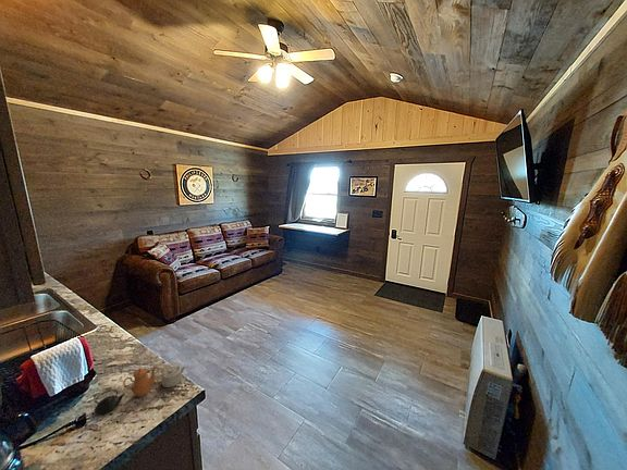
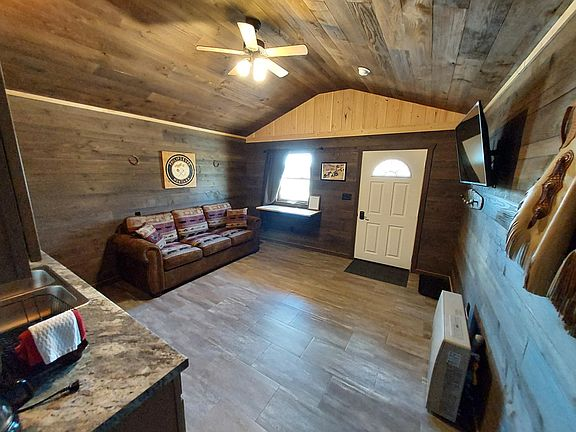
- teapot (143, 380)
